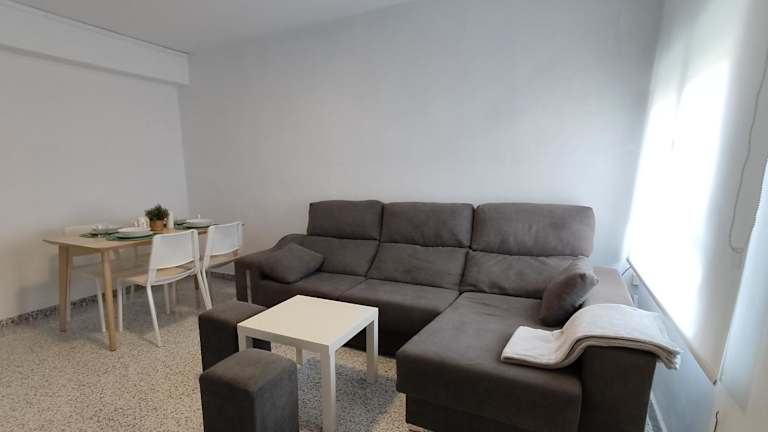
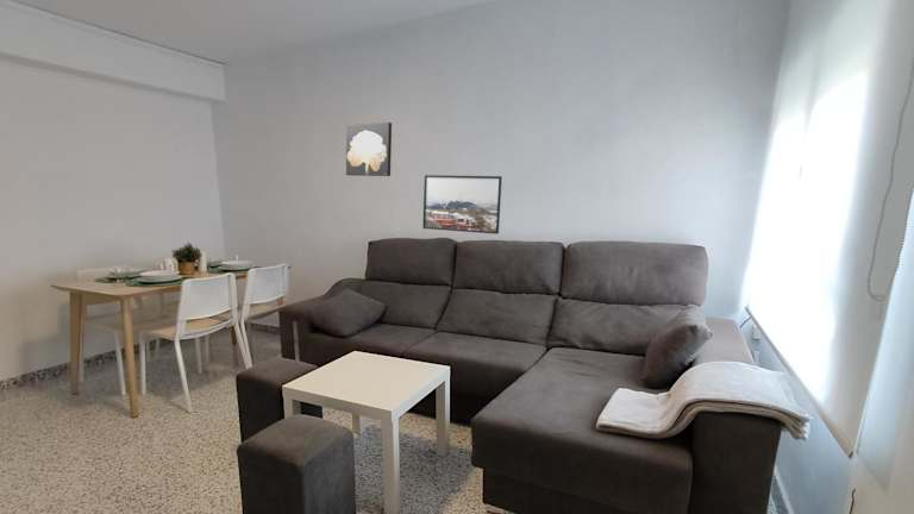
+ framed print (461, 203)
+ wall art (368, 149)
